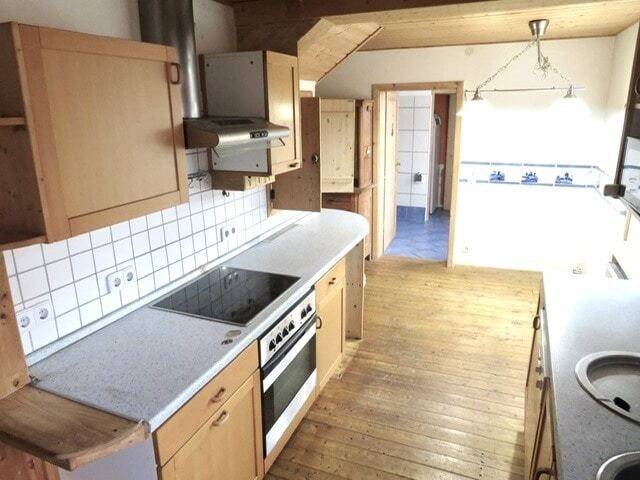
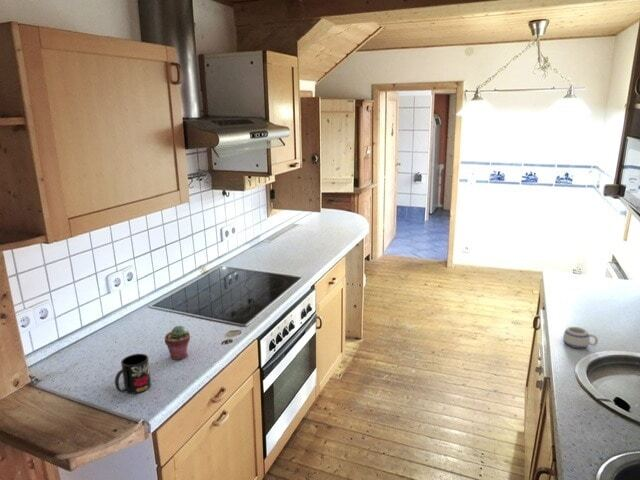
+ mug (580, 337)
+ mug (131, 375)
+ potted succulent (177, 341)
